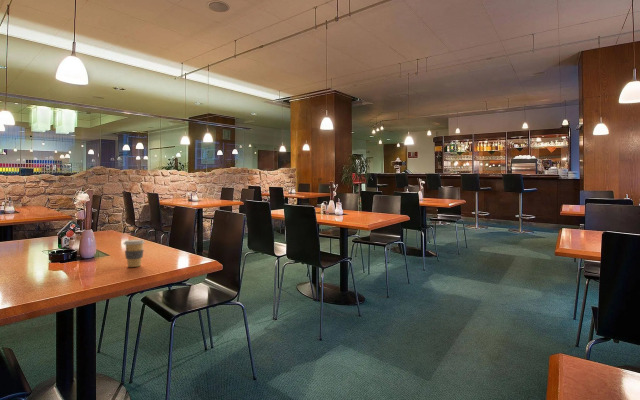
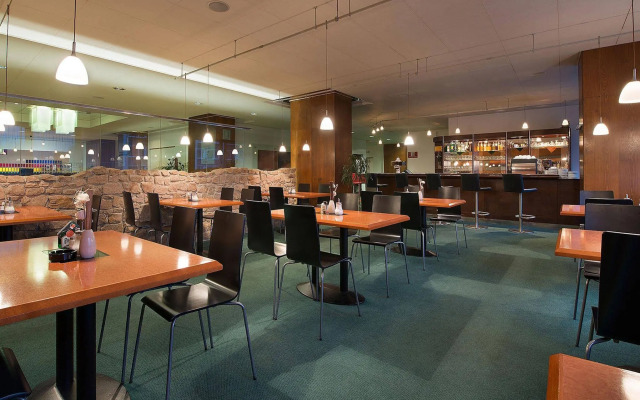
- coffee cup (134, 253)
